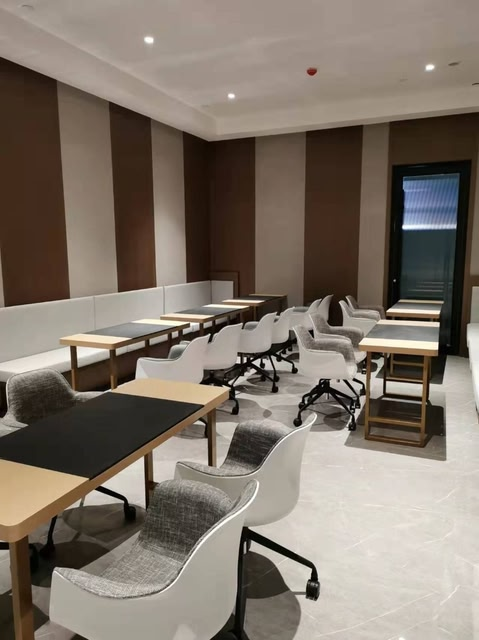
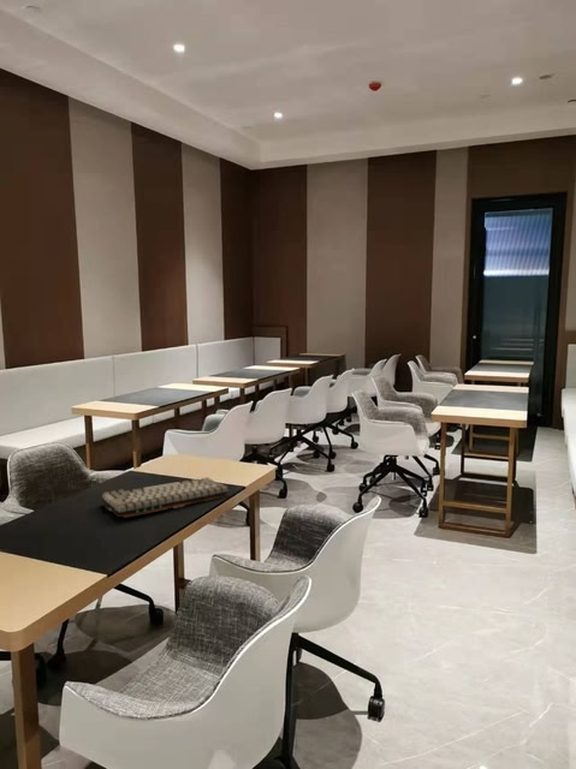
+ keyboard (166, 494)
